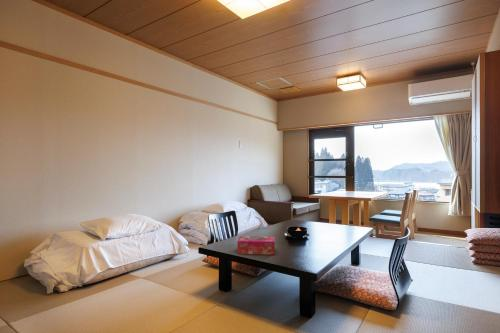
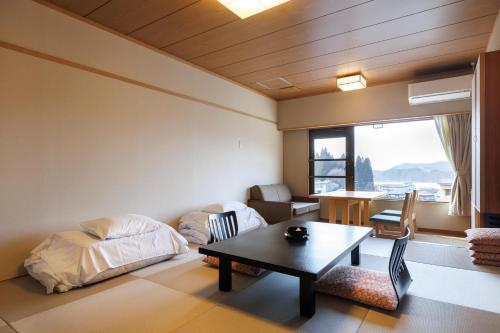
- tissue box (256, 245)
